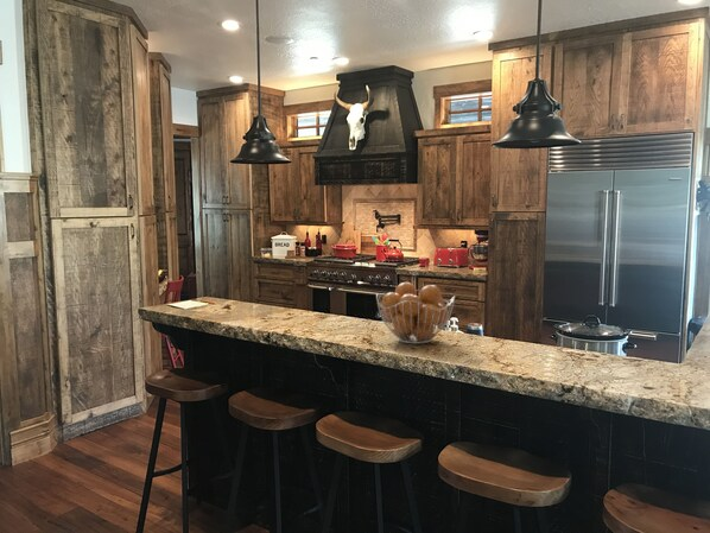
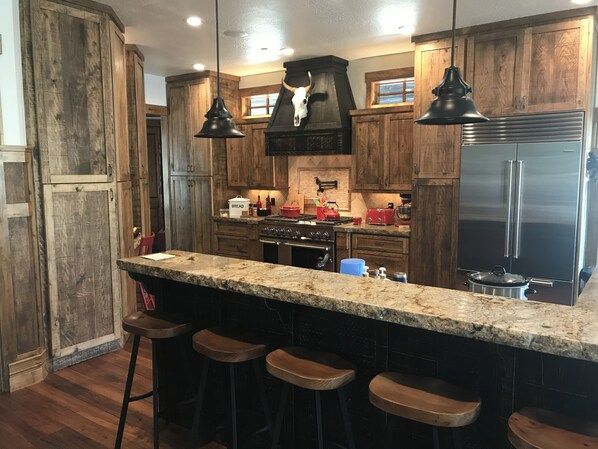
- fruit basket (414, 311)
